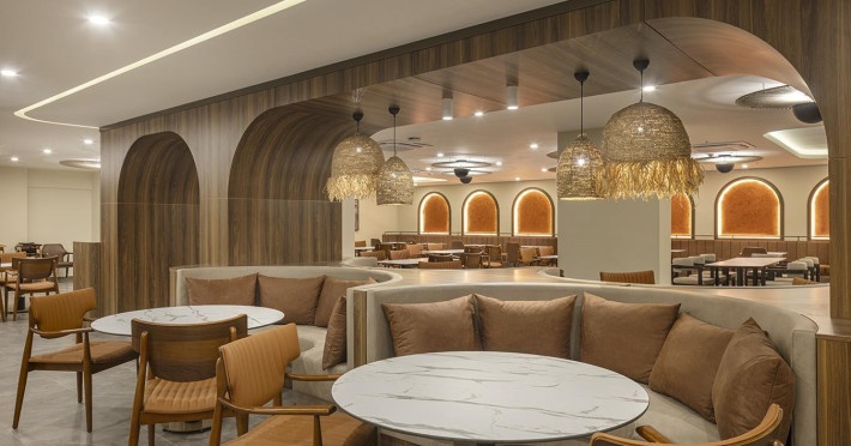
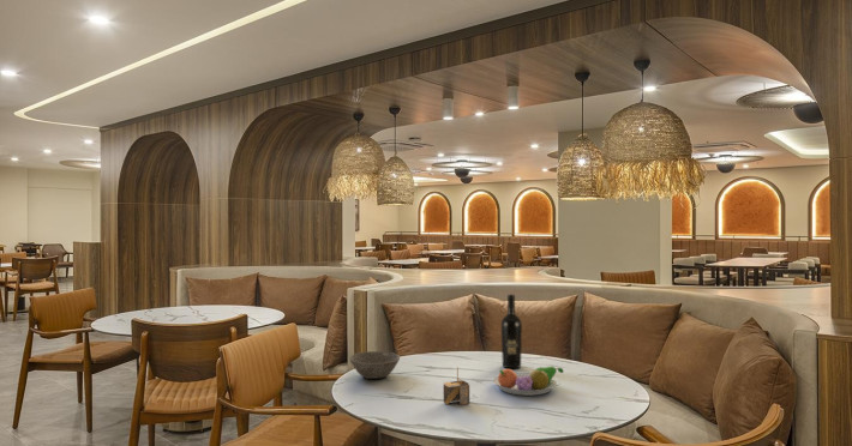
+ wine bottle (511, 330)
+ bowl (374, 366)
+ architectural model (456, 385)
+ fruit bowl (527, 375)
